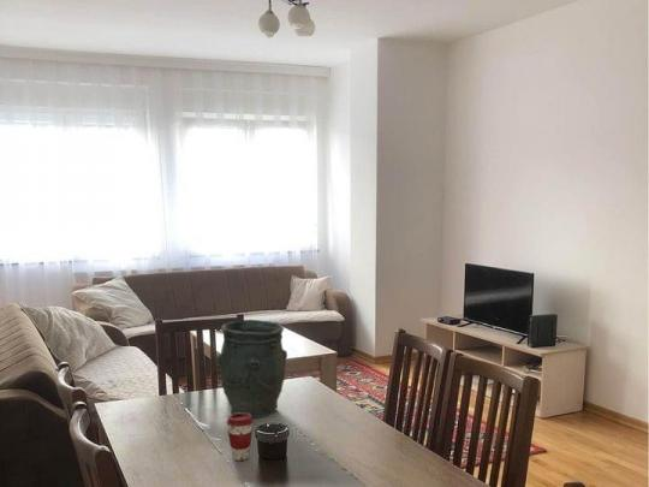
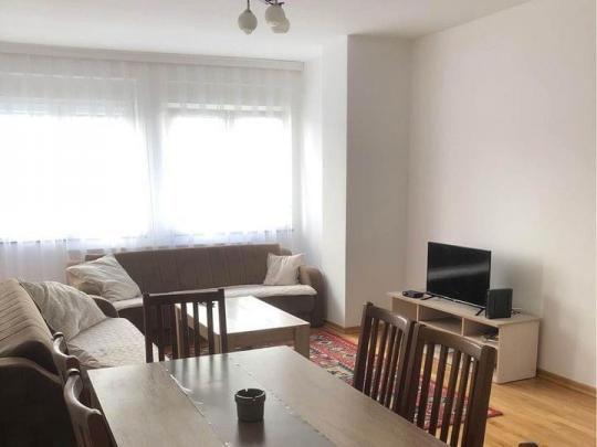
- vase (251, 368)
- coffee cup (240, 436)
